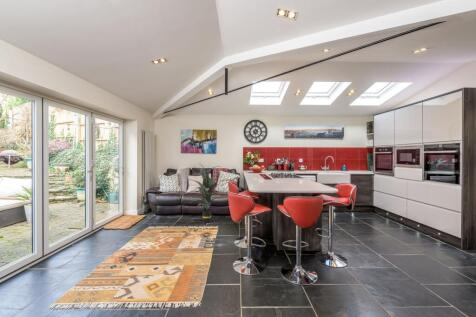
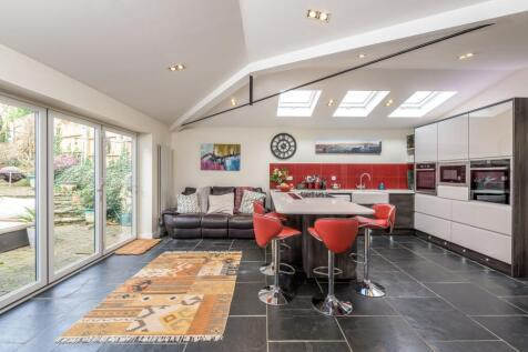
- indoor plant (204, 192)
